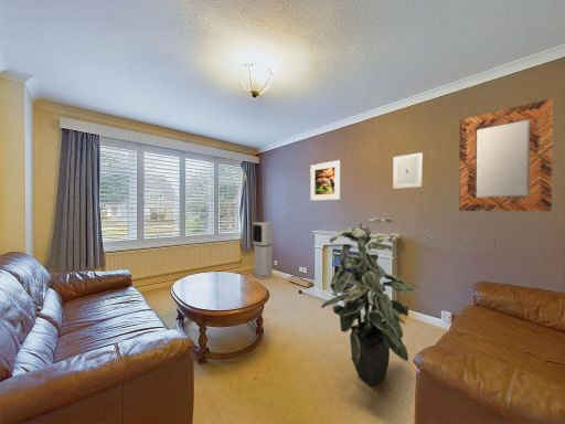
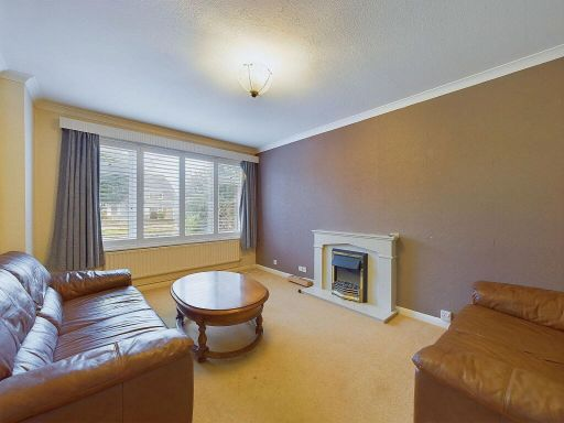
- wall art (407, 171)
- indoor plant (370, 301)
- home mirror (501, 160)
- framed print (324, 181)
- air purifier (265, 248)
